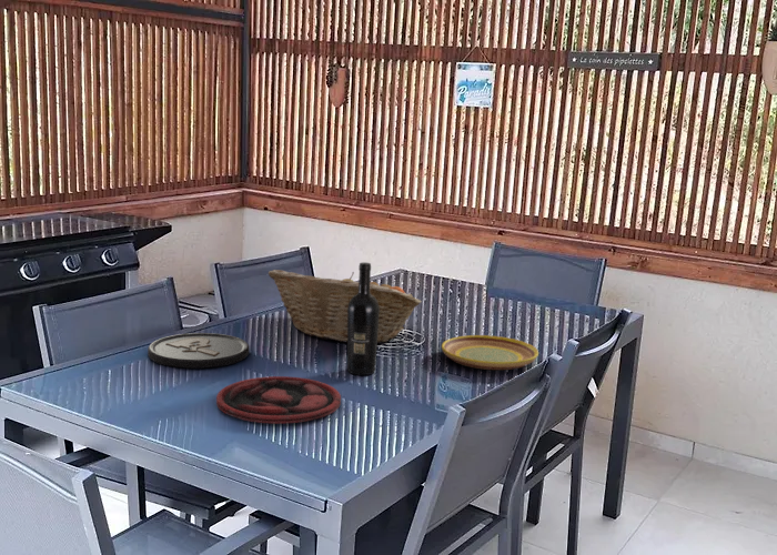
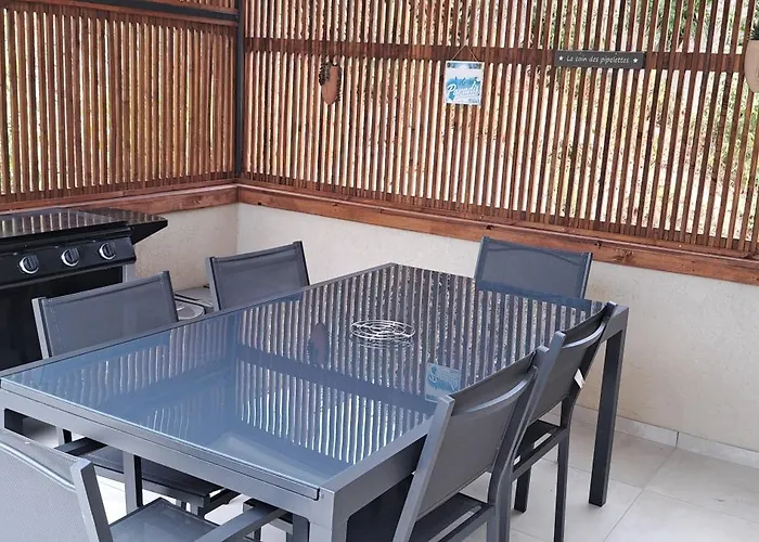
- plate (488, 354)
- wine bottle (363, 317)
- fruit basket (343, 300)
- plate (279, 397)
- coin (199, 350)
